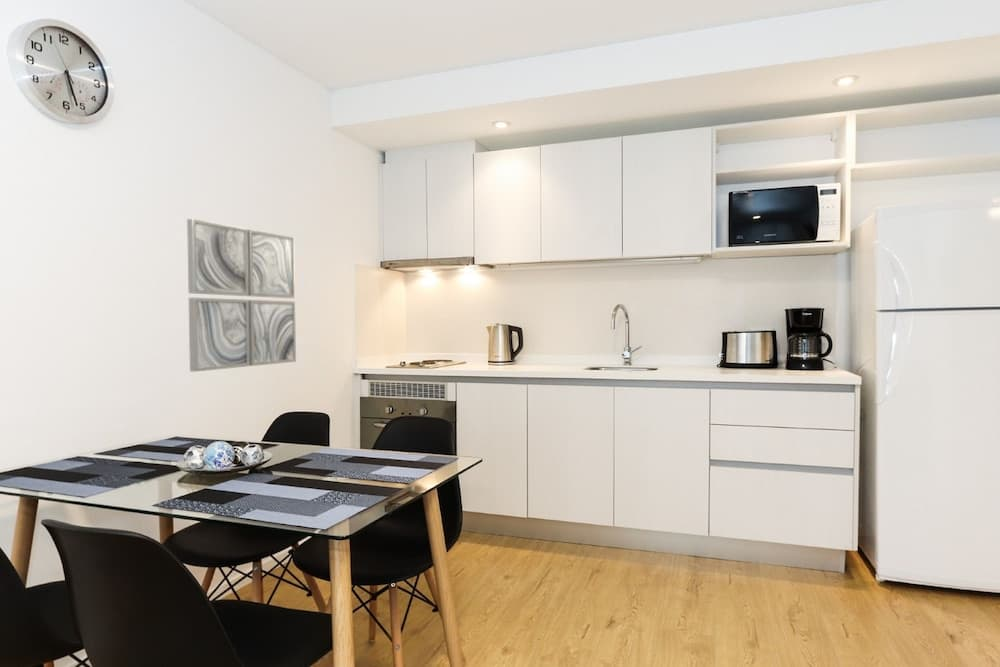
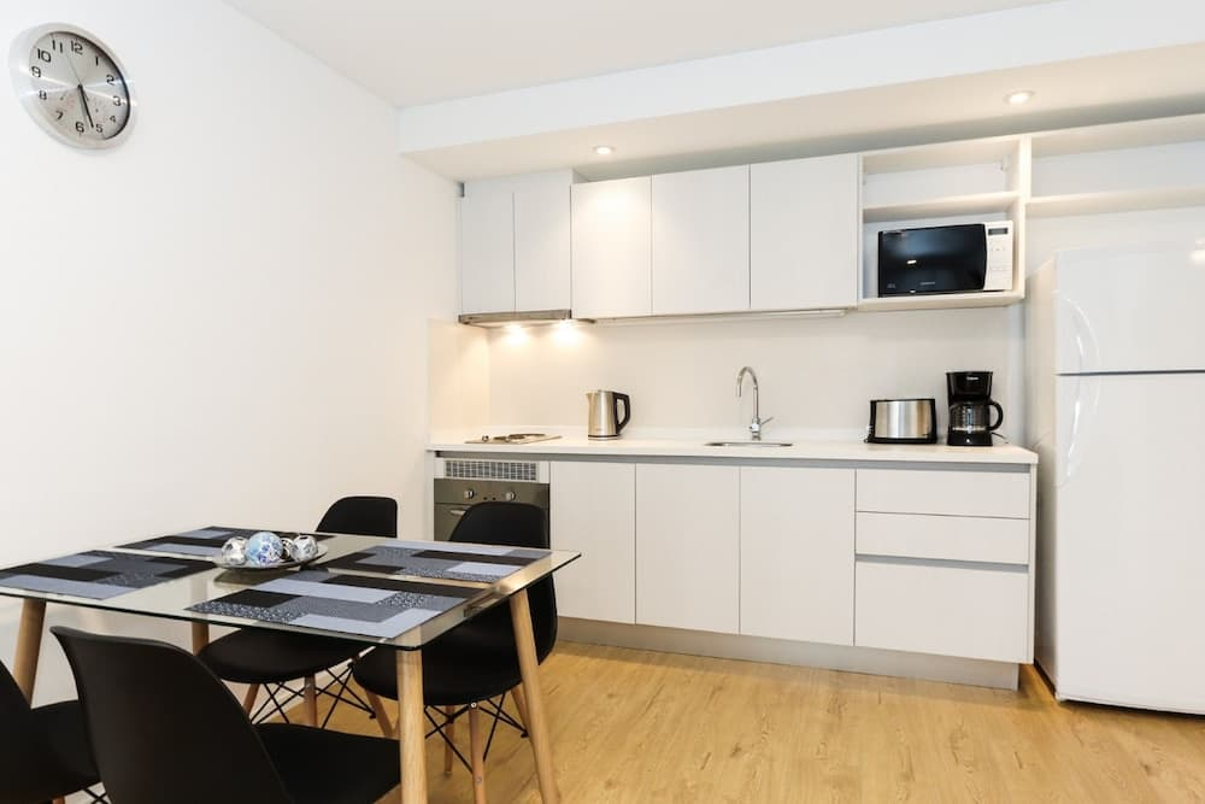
- wall art (247, 295)
